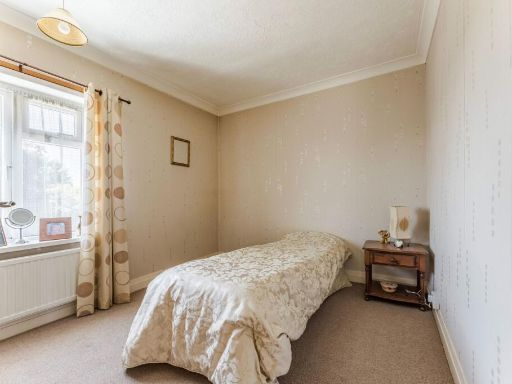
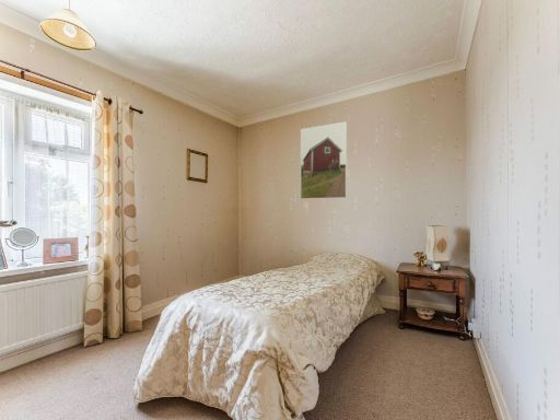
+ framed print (323, 162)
